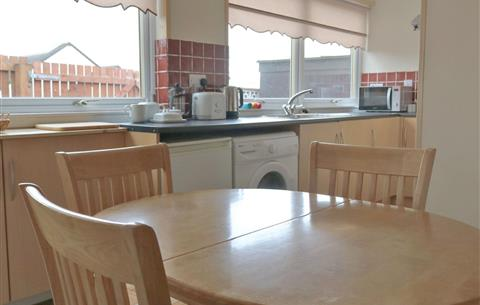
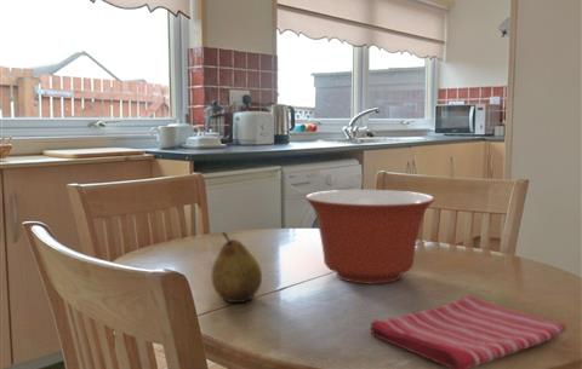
+ mixing bowl (367, 236)
+ dish towel (466, 327)
+ fruit (236, 264)
